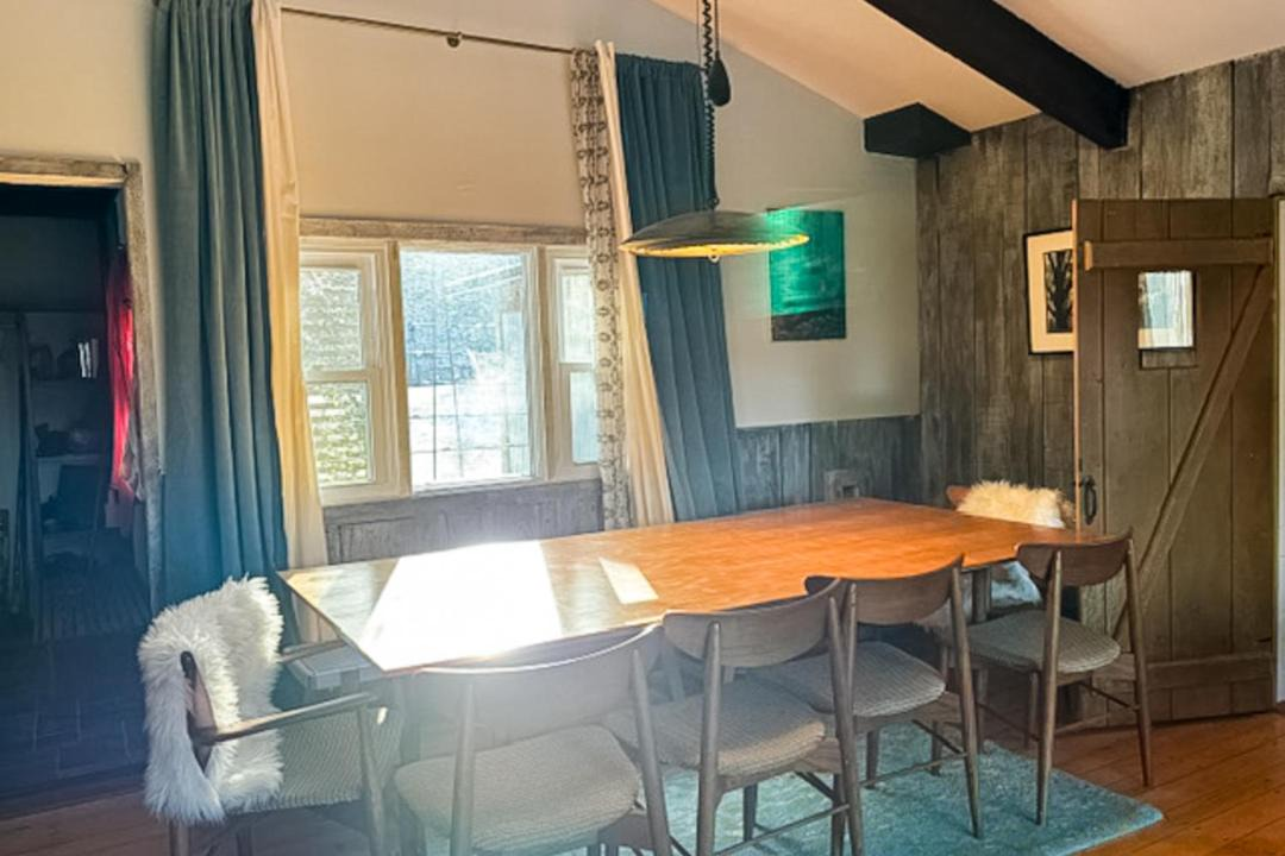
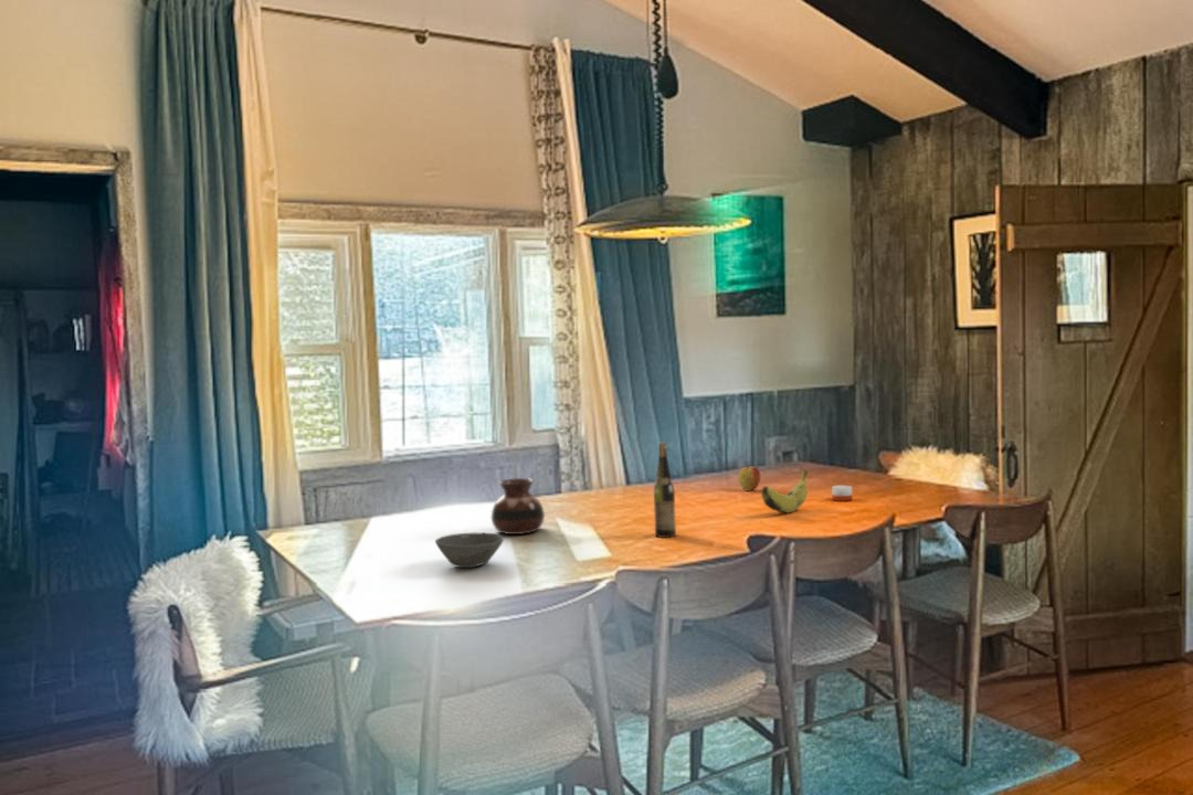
+ apple (749, 477)
+ banana (785, 494)
+ bowl (469, 551)
+ wine bottle (664, 489)
+ candle (842, 486)
+ vase (517, 506)
